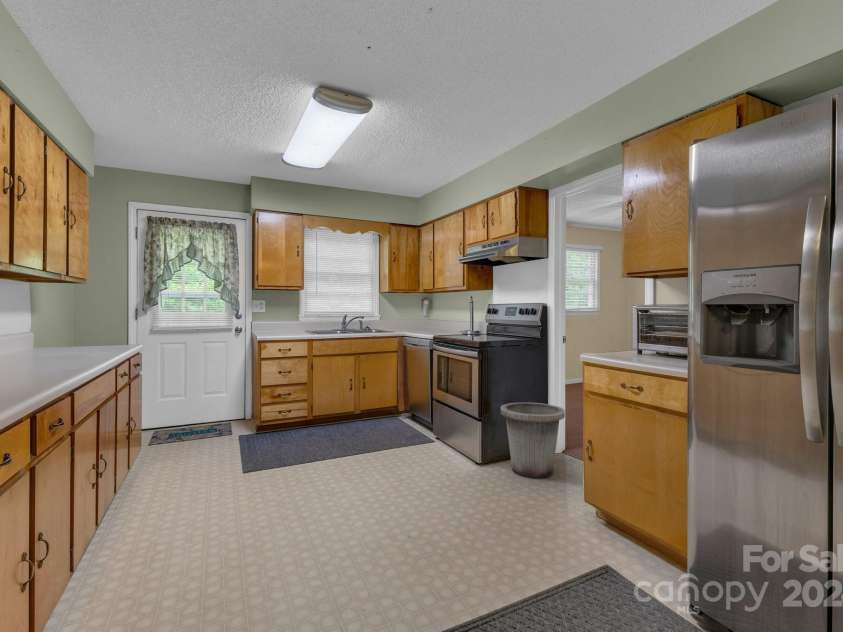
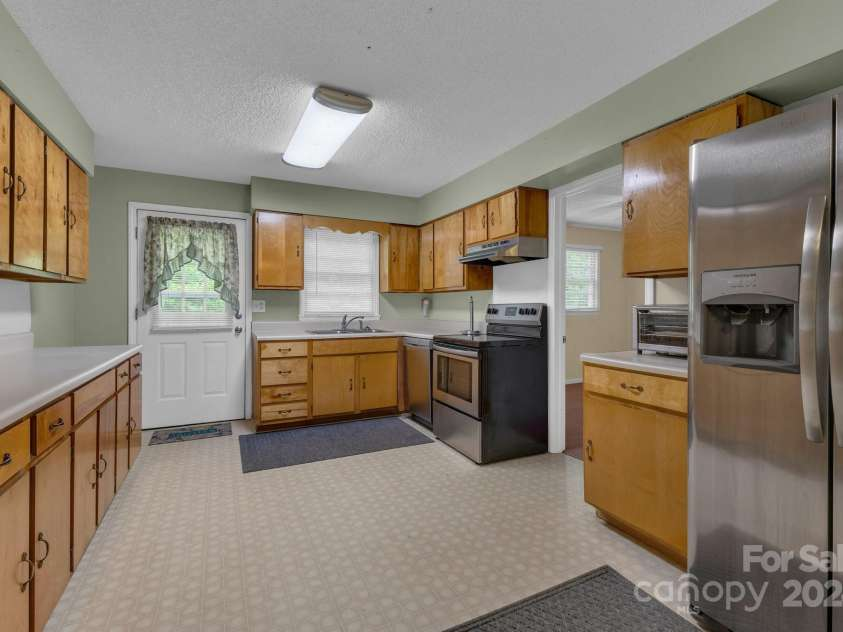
- trash can (532, 439)
